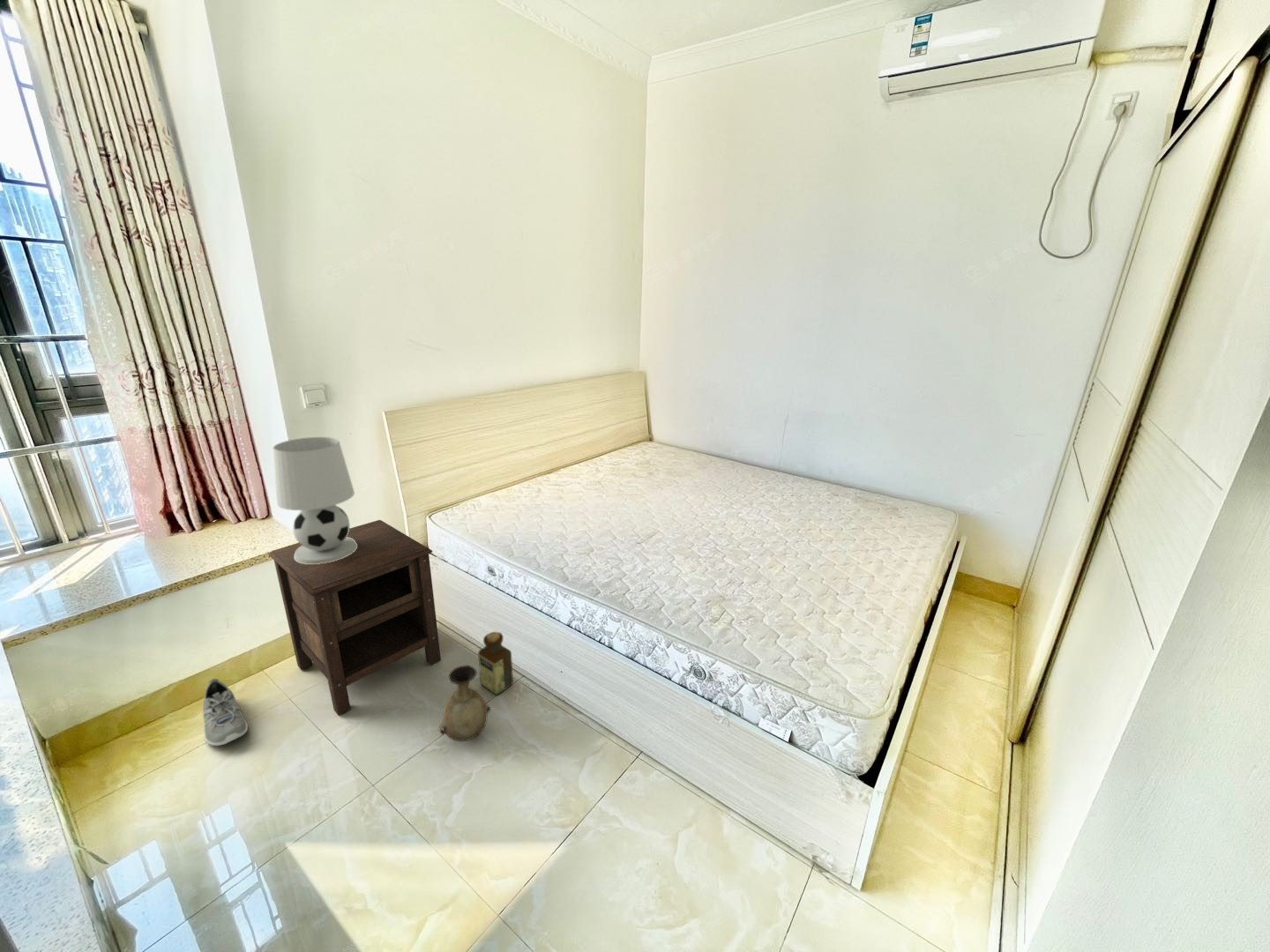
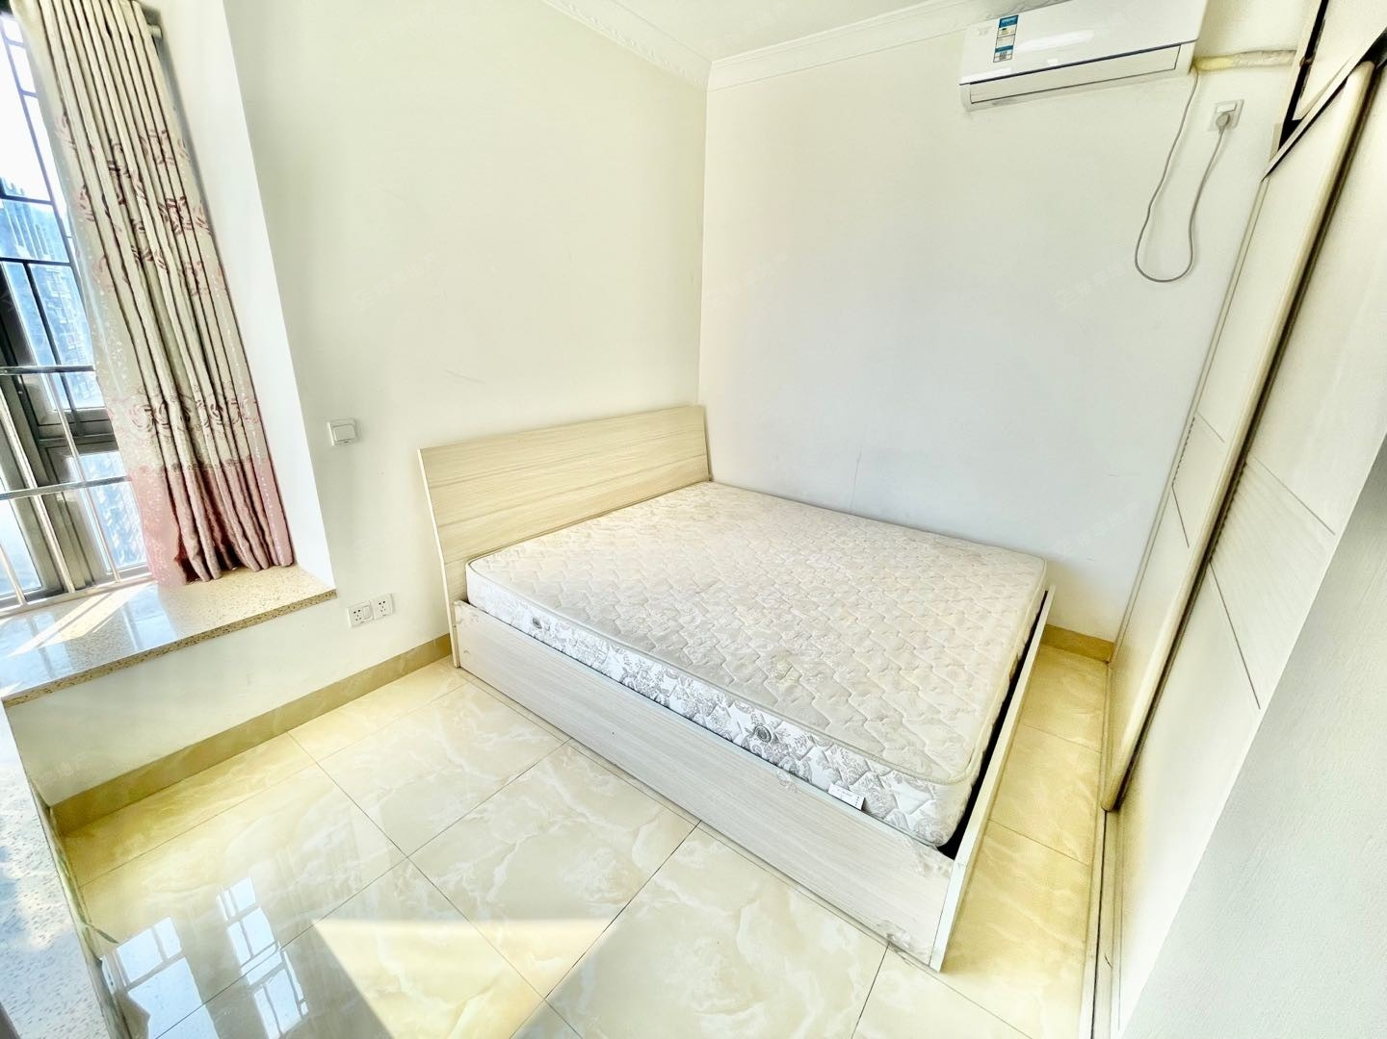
- nightstand (361, 608)
- table lamp (317, 498)
- bottle (495, 660)
- sneaker (218, 711)
- vase (464, 705)
